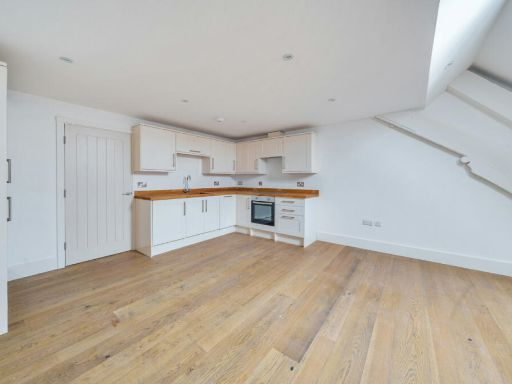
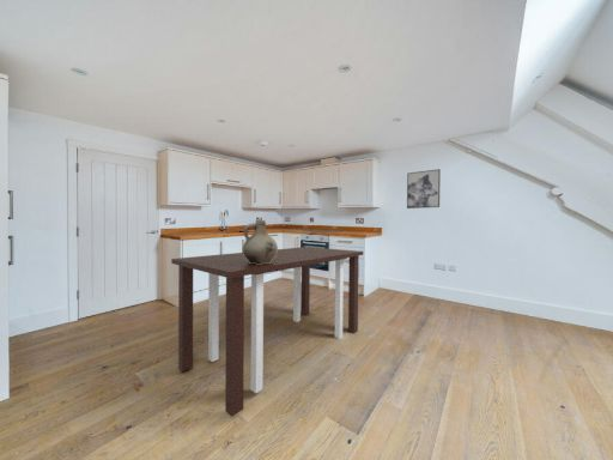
+ dining table (293, 301)
+ wall art (423, 189)
+ ceramic jug (260, 241)
